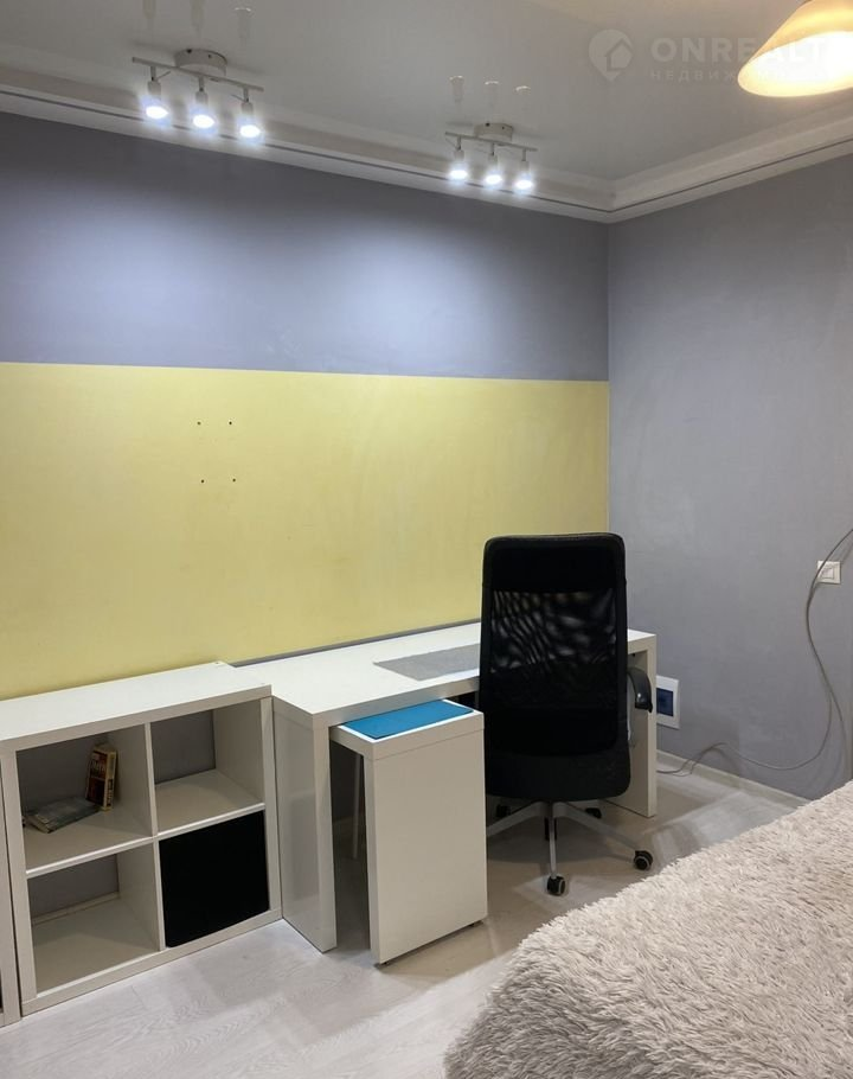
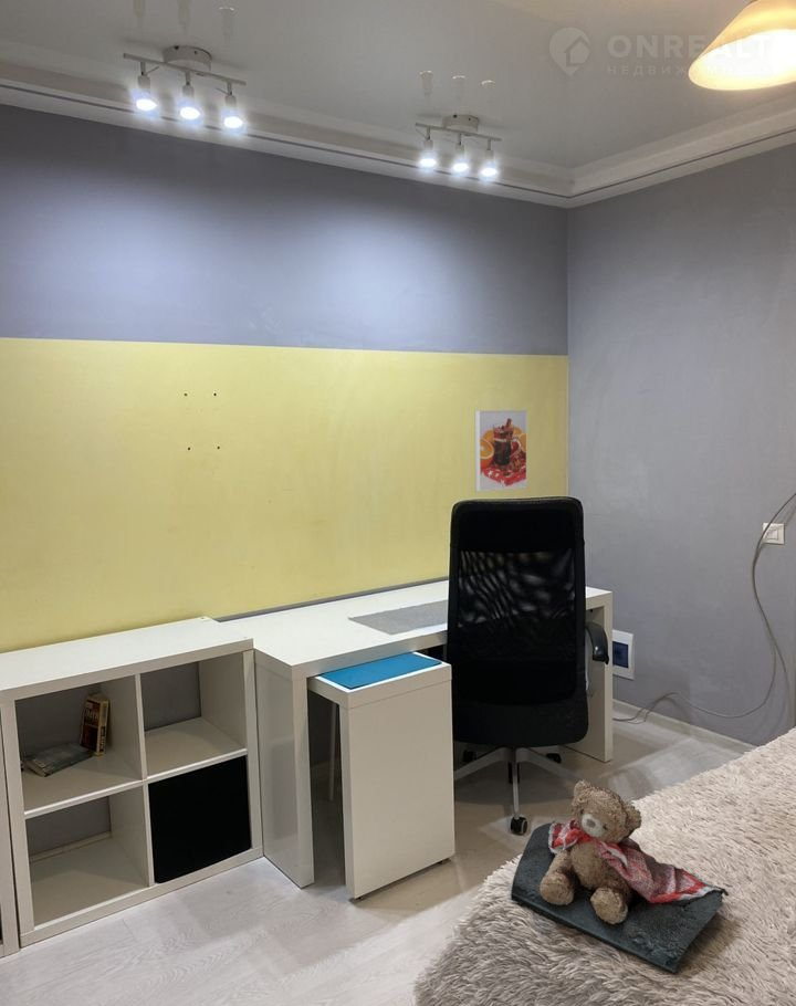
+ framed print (501, 450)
+ teddy bear (607, 839)
